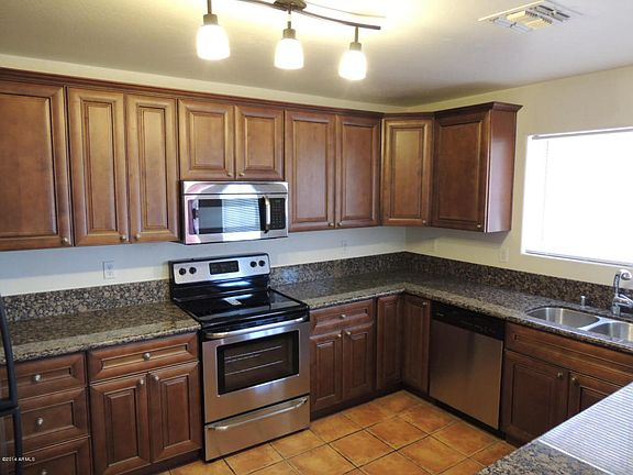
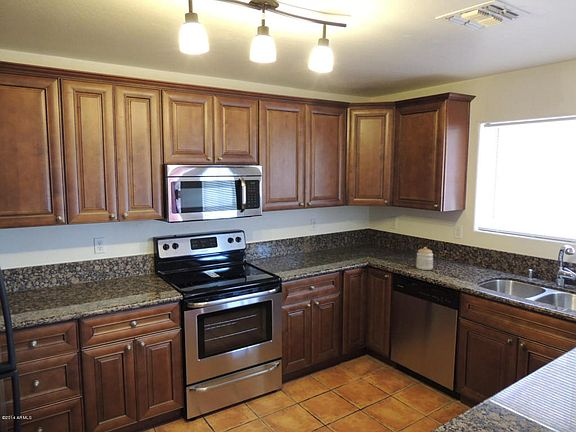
+ jar (424, 257)
